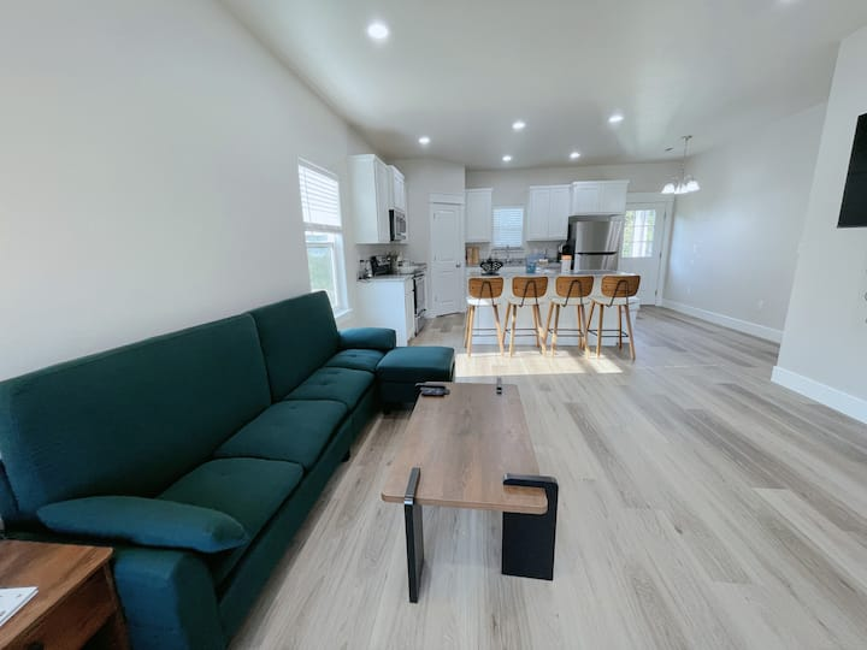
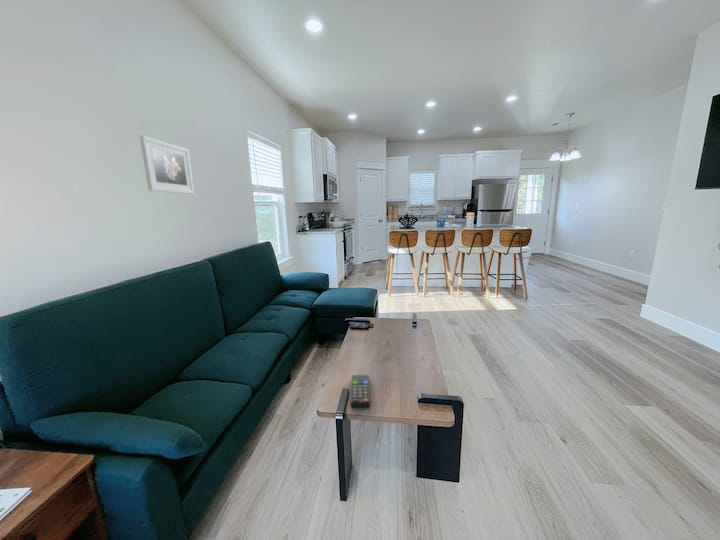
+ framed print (170, 168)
+ remote control (360, 389)
